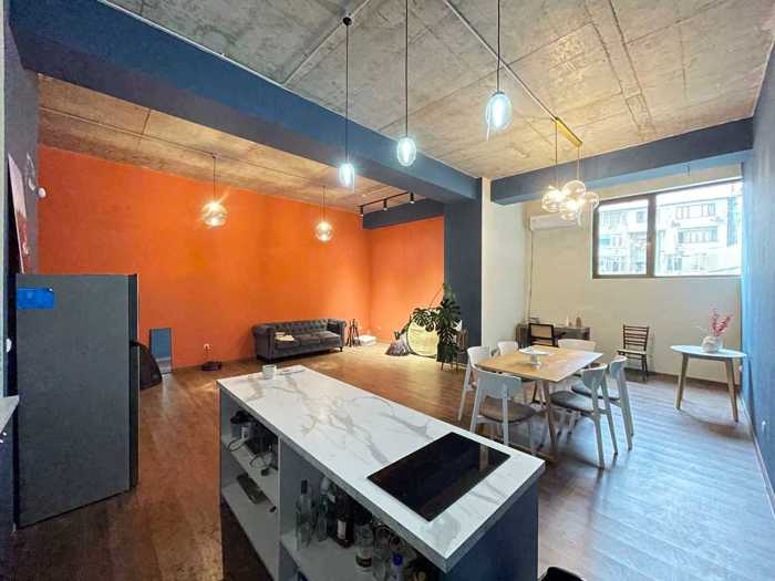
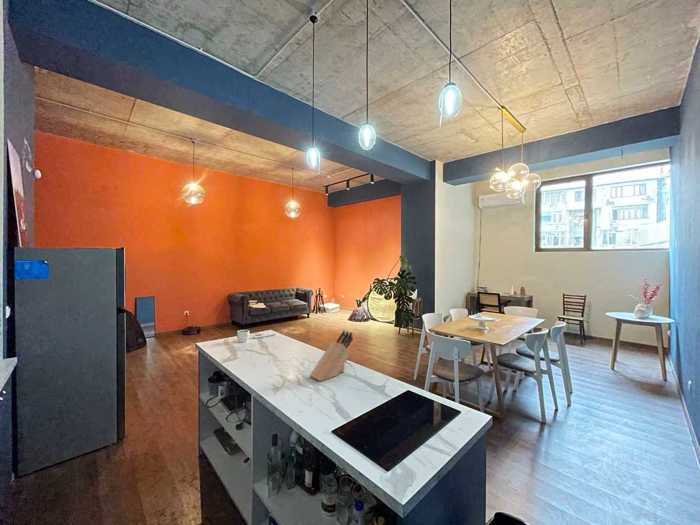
+ knife block (333, 353)
